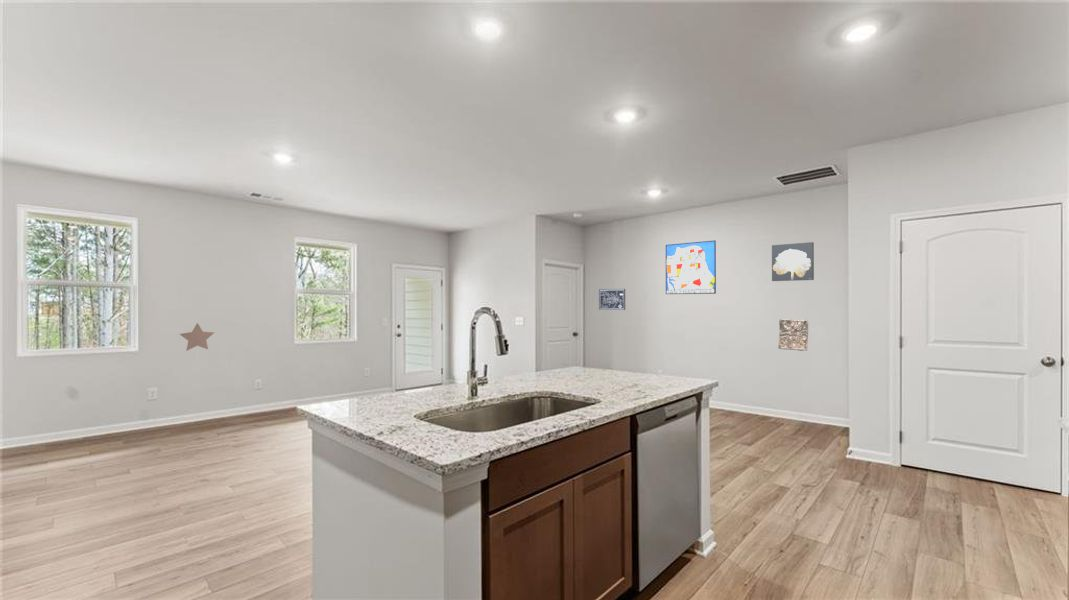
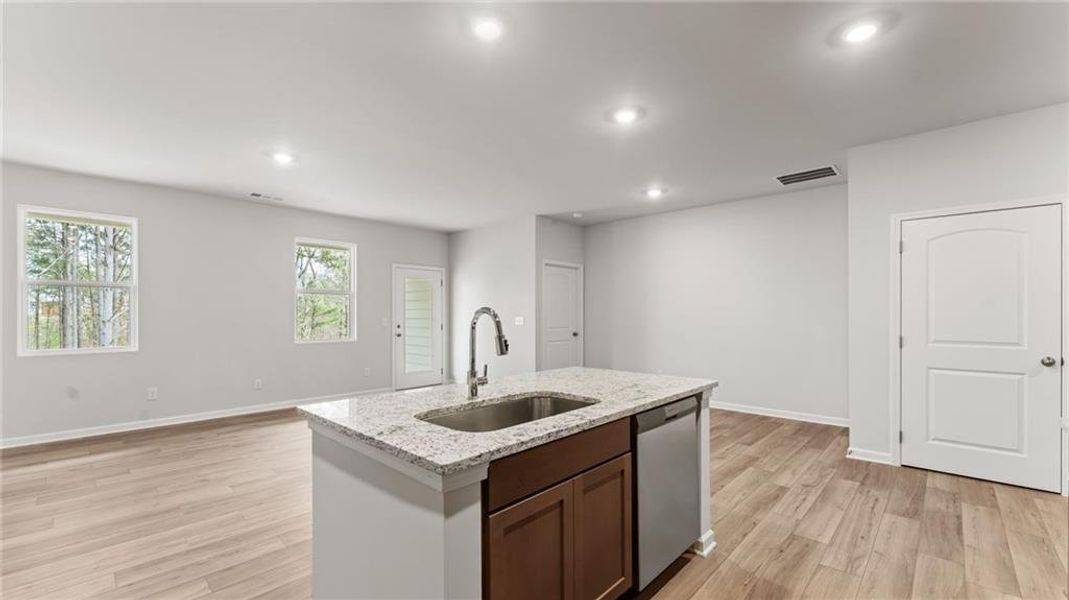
- wall art (611, 299)
- decorative star (197, 336)
- wall art (792, 262)
- relief panel (792, 334)
- wall art (689, 268)
